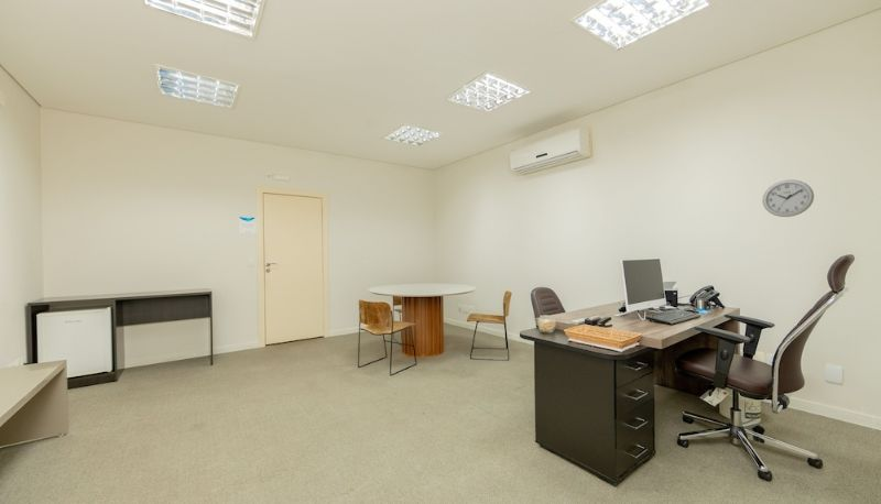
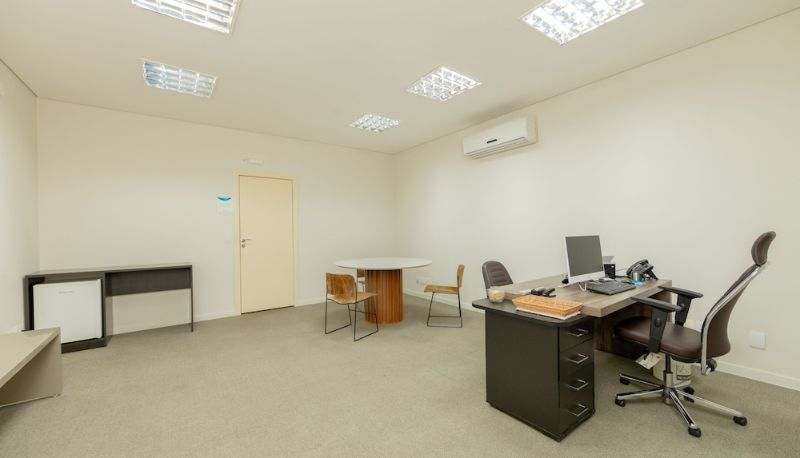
- wall clock (786, 198)
